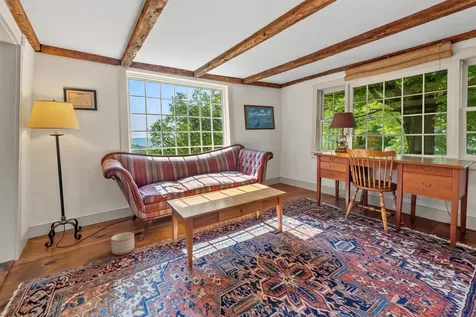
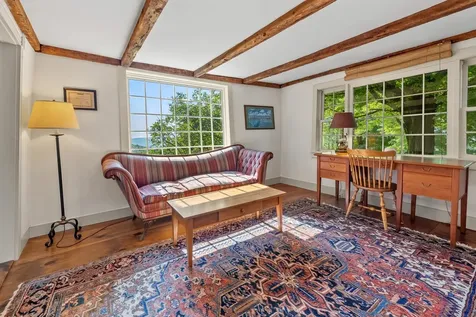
- planter (123, 243)
